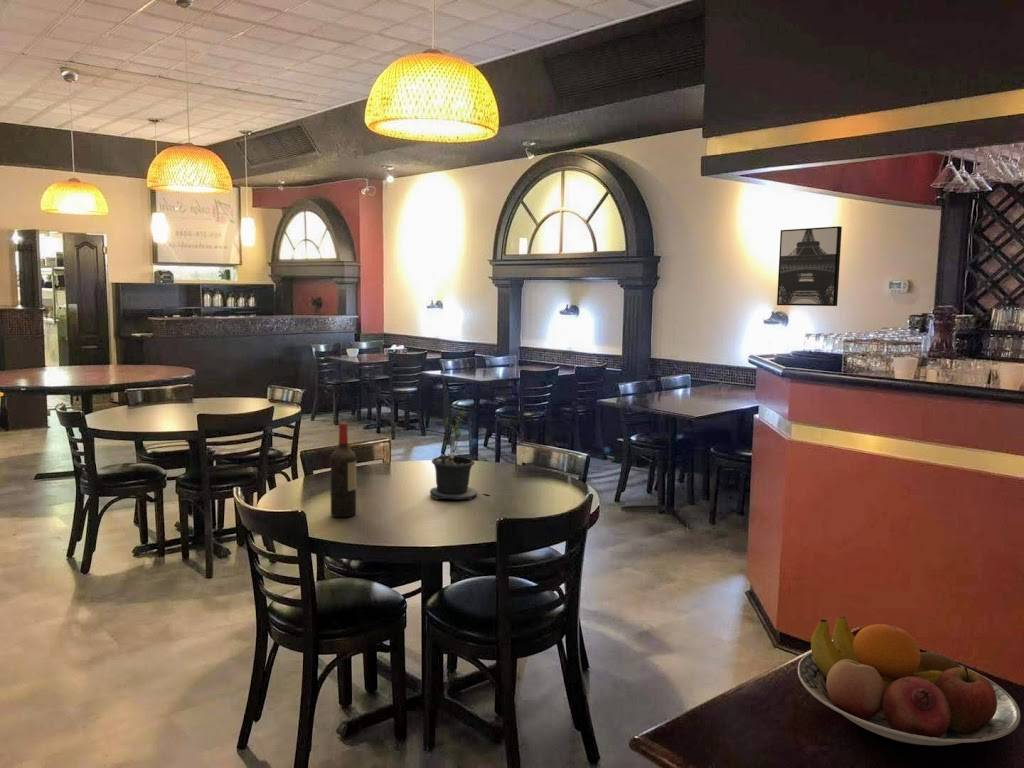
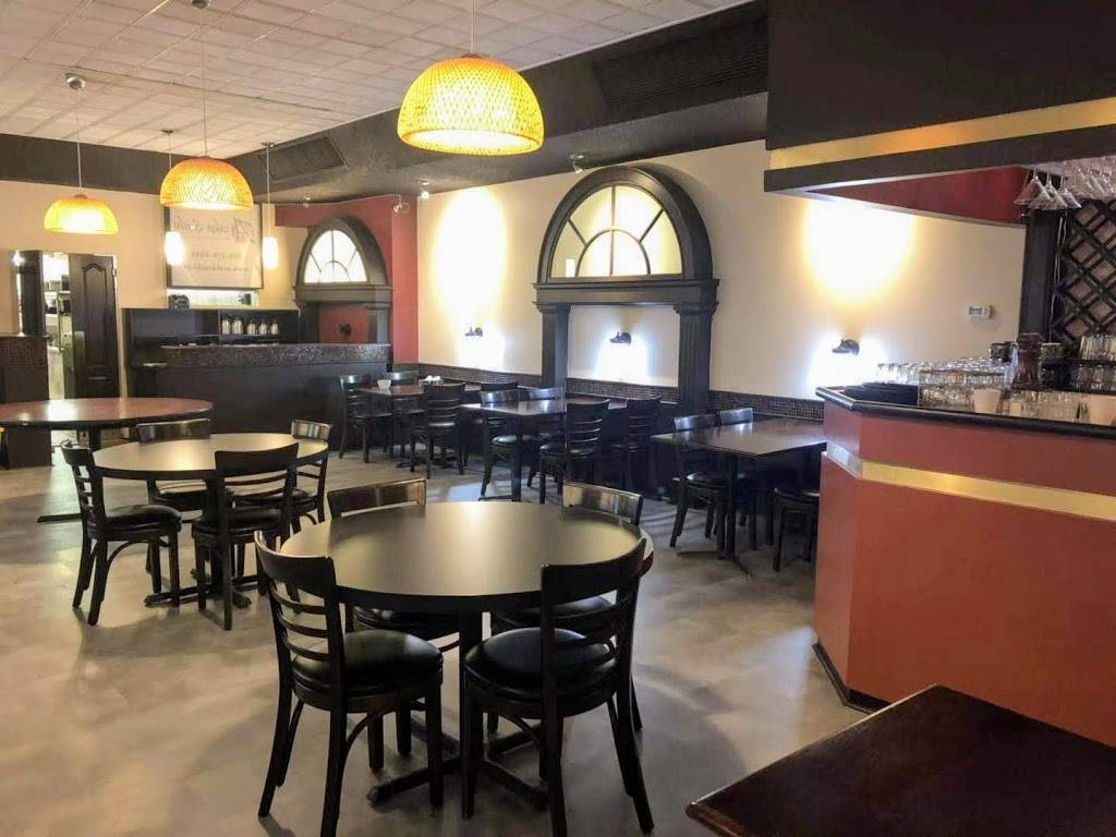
- wall art (808, 267)
- fruit bowl (903, 678)
- wine bottle (343, 469)
- potted plant (453, 453)
